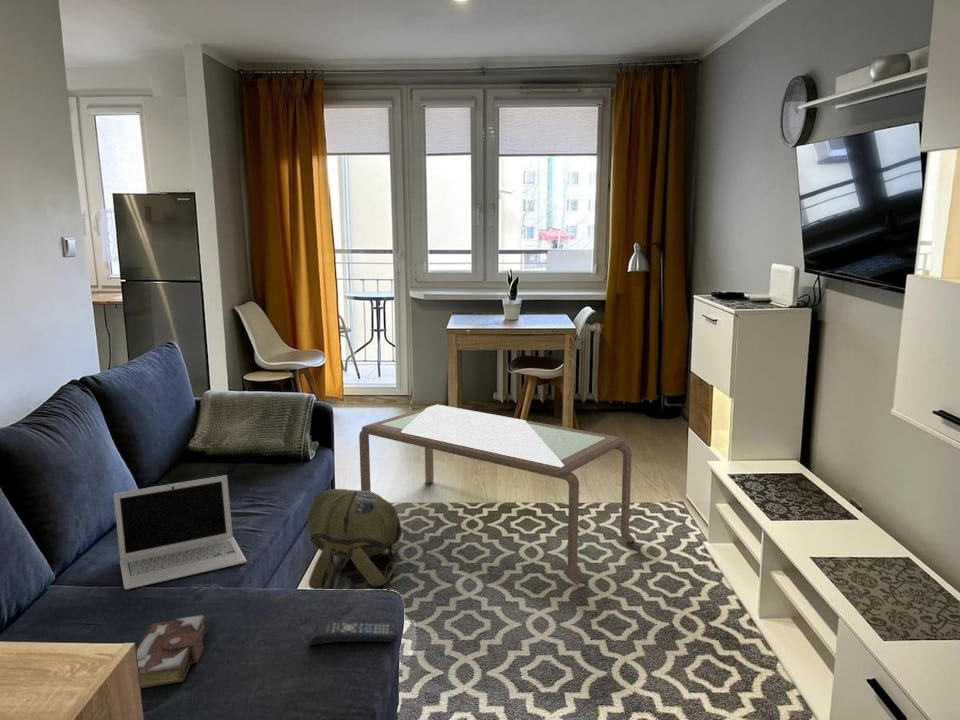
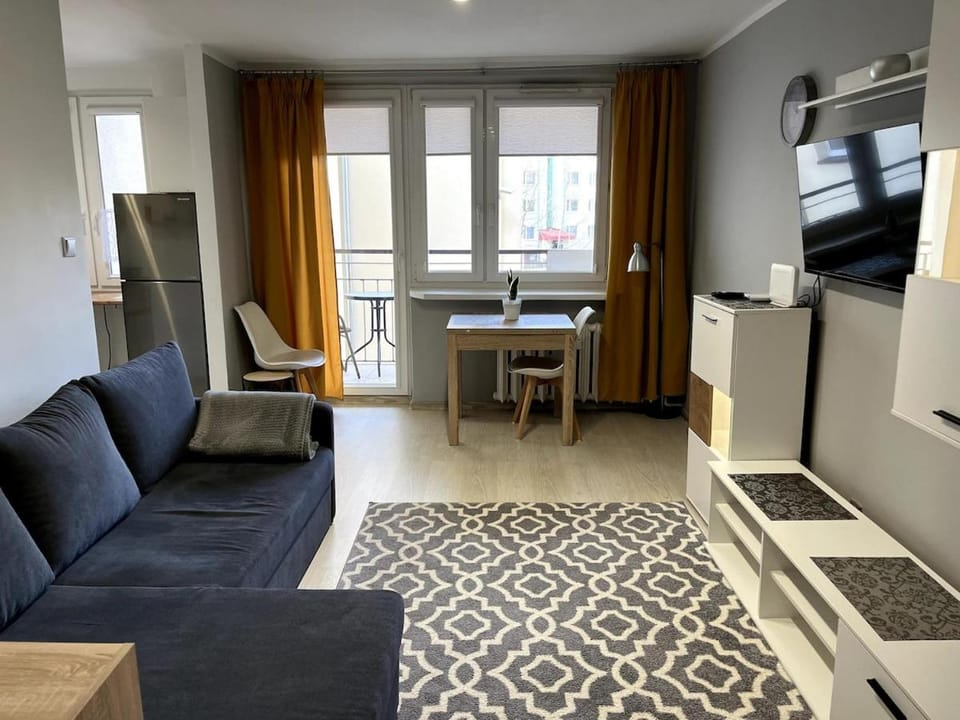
- backpack (353, 533)
- book (166, 649)
- coffee table (491, 462)
- remote control (353, 632)
- laptop (180, 528)
